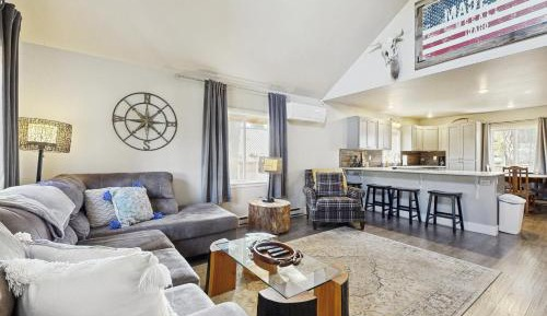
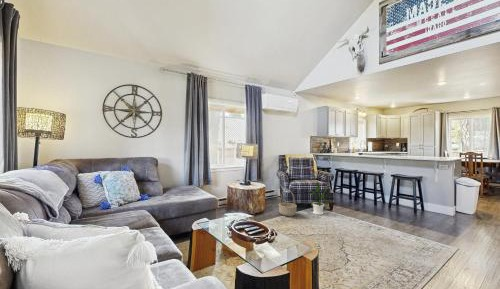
+ basket (287, 203)
+ house plant (317, 198)
